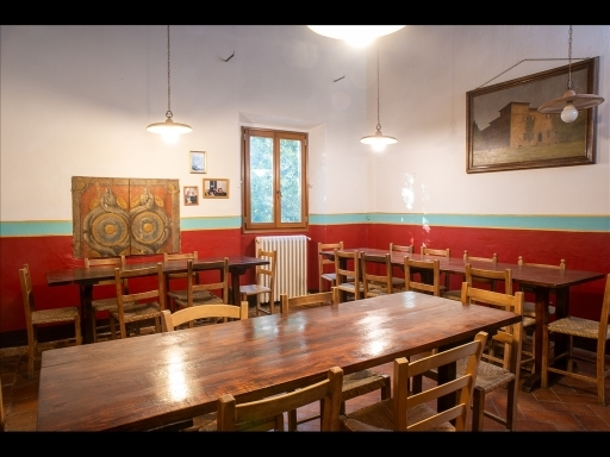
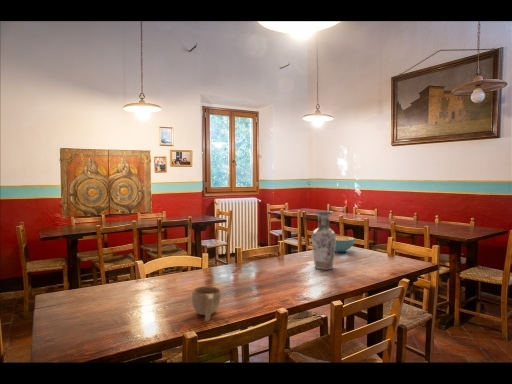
+ cereal bowl (340, 244)
+ cup (206, 303)
+ vase (323, 239)
